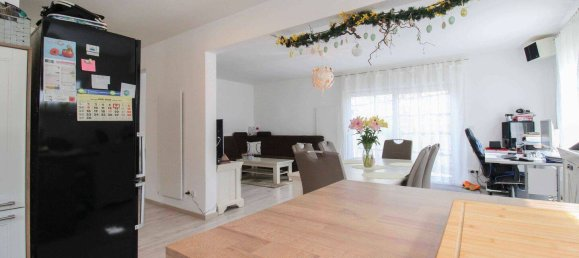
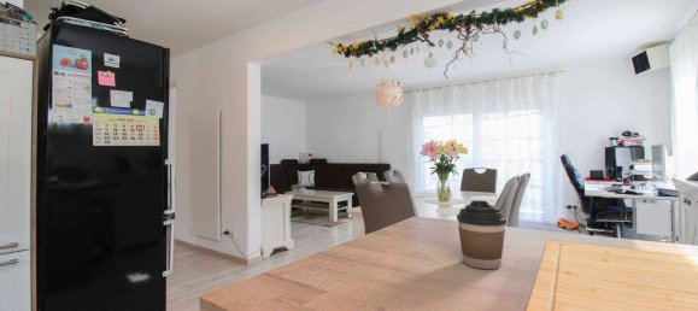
+ coffee cup (481, 233)
